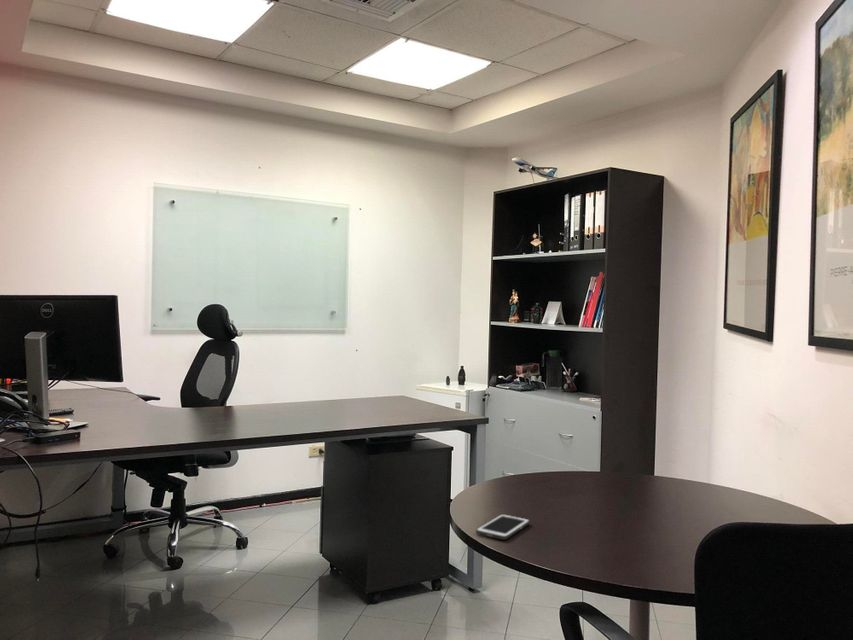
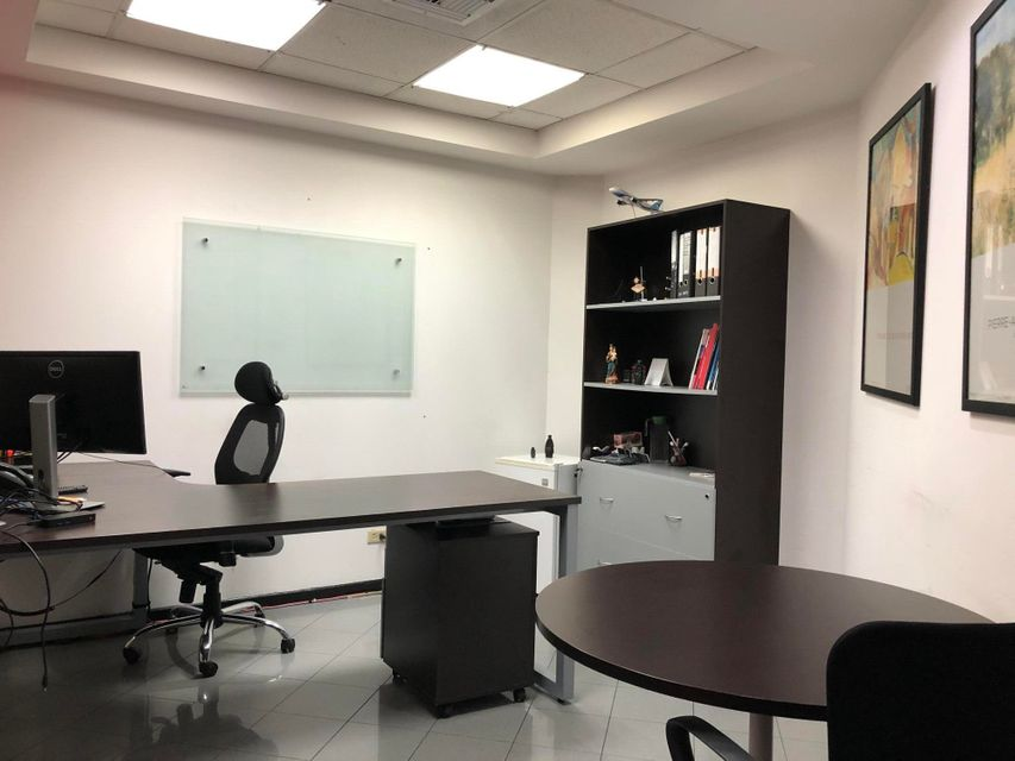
- cell phone (503, 526)
